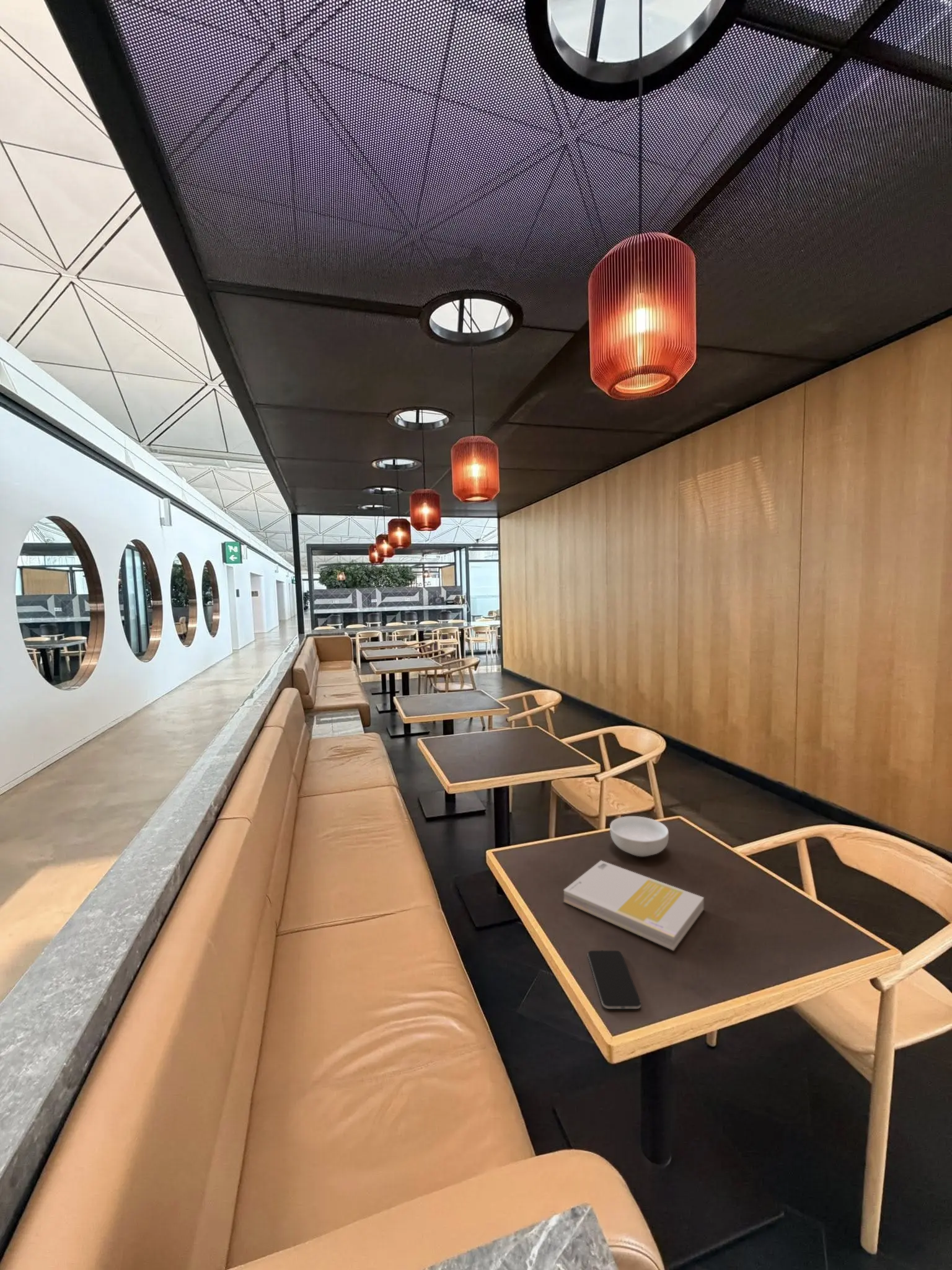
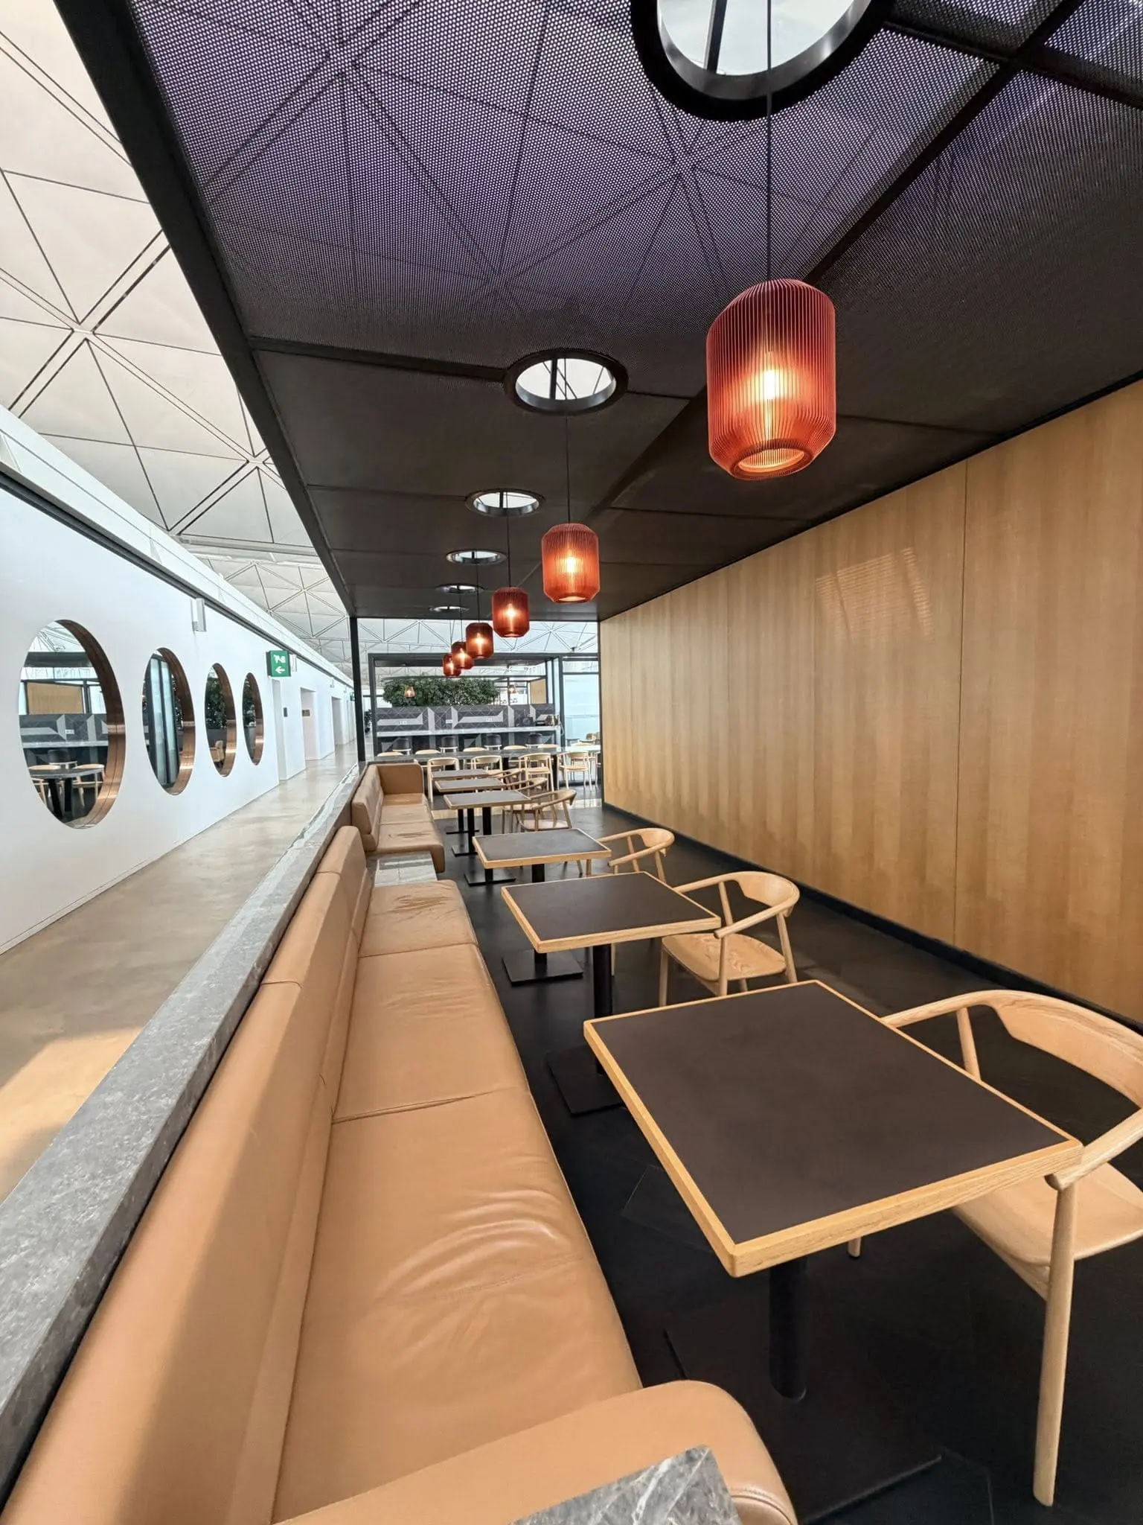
- smartphone (612, 977)
- cereal bowl (638, 838)
- book (632, 899)
